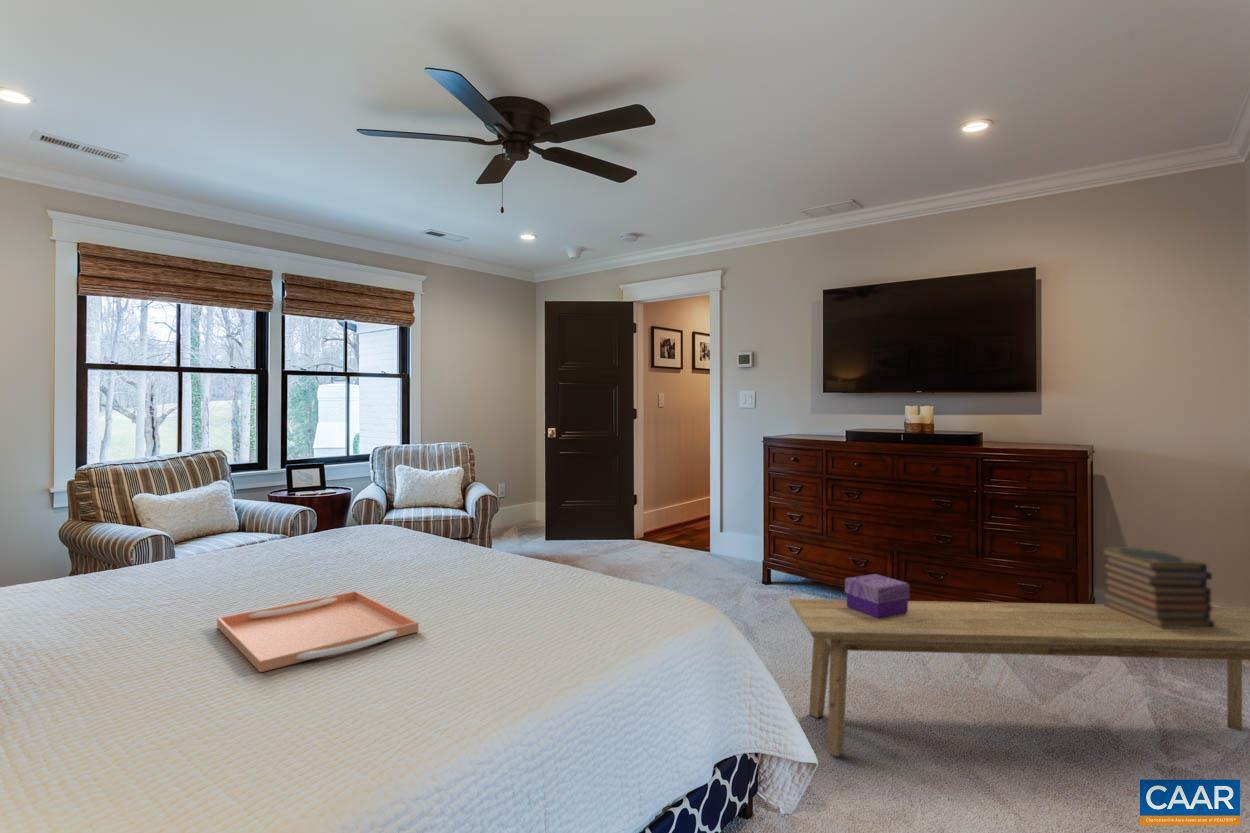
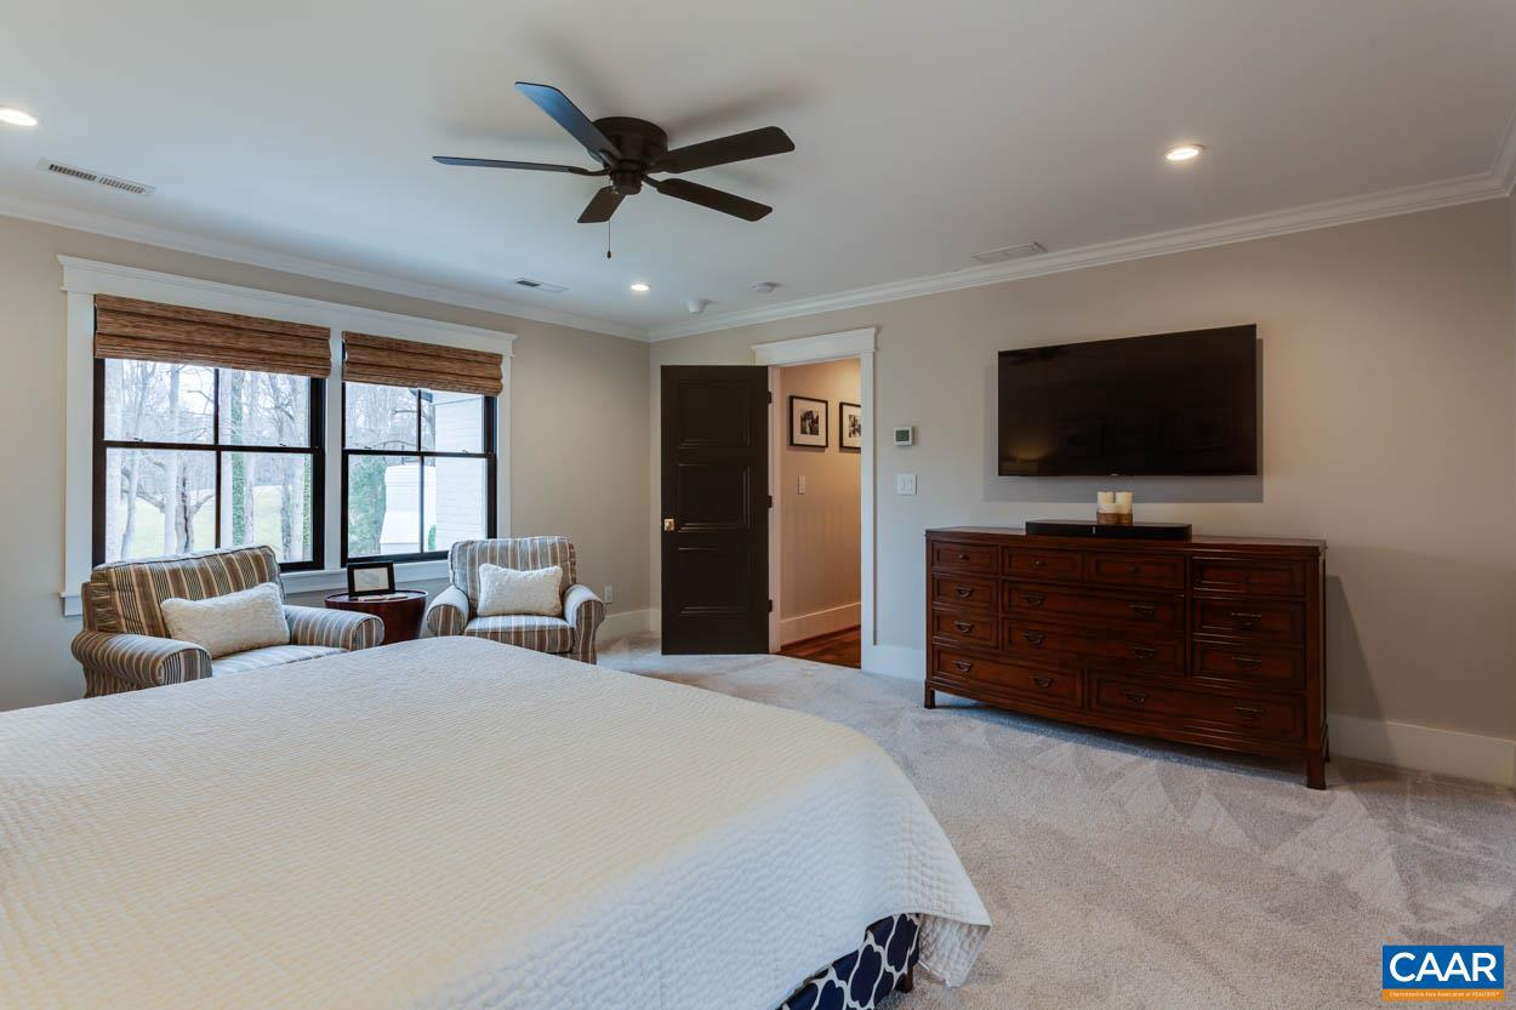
- decorative box (876, 594)
- serving tray (316, 624)
- bench (1042, 654)
- book stack (1152, 584)
